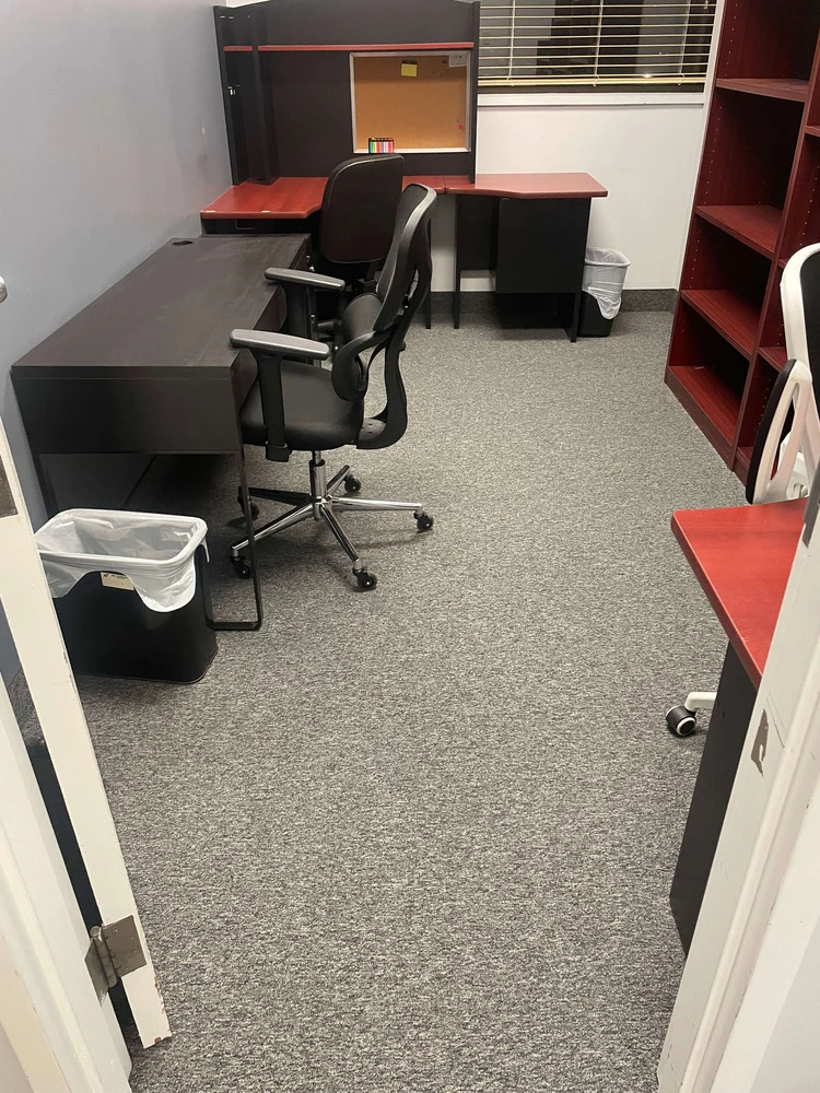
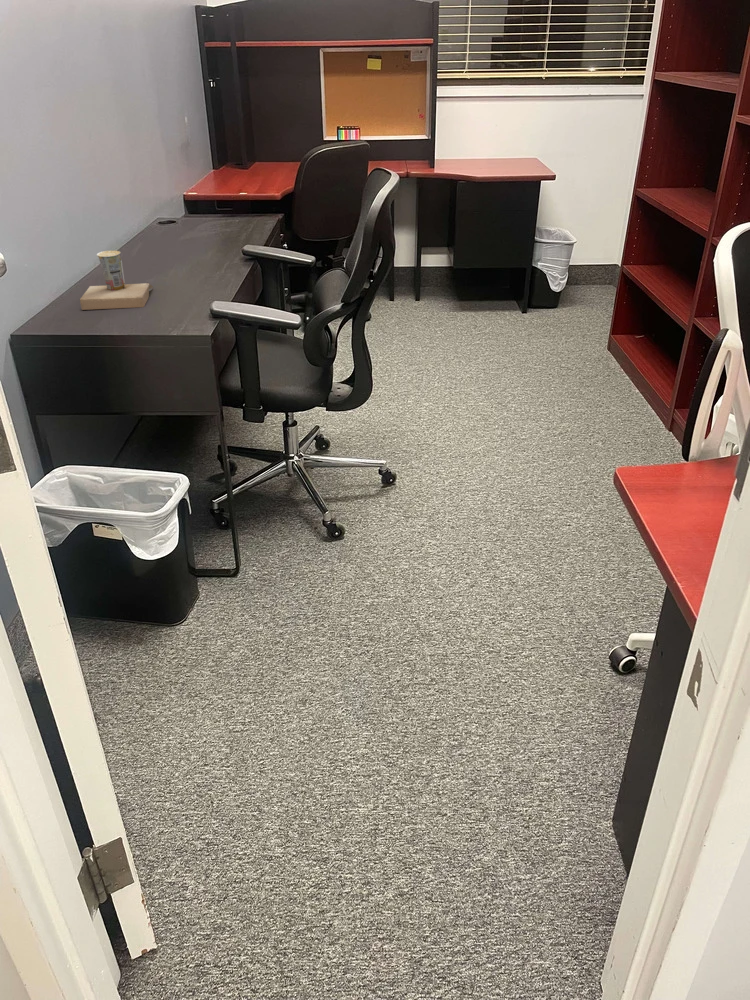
+ cup (114, 276)
